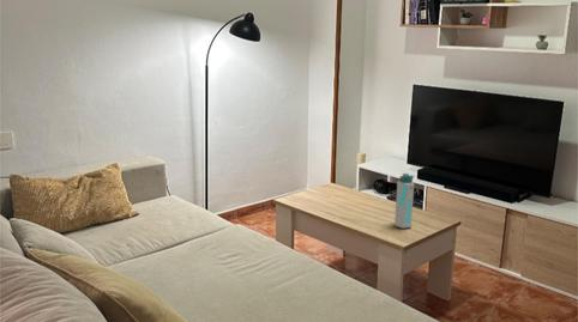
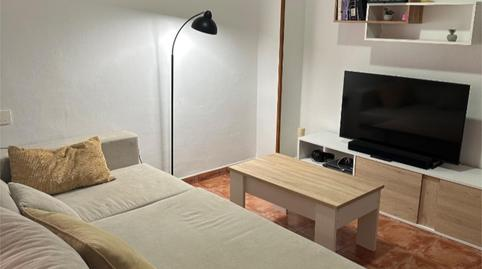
- water bottle (404, 200)
